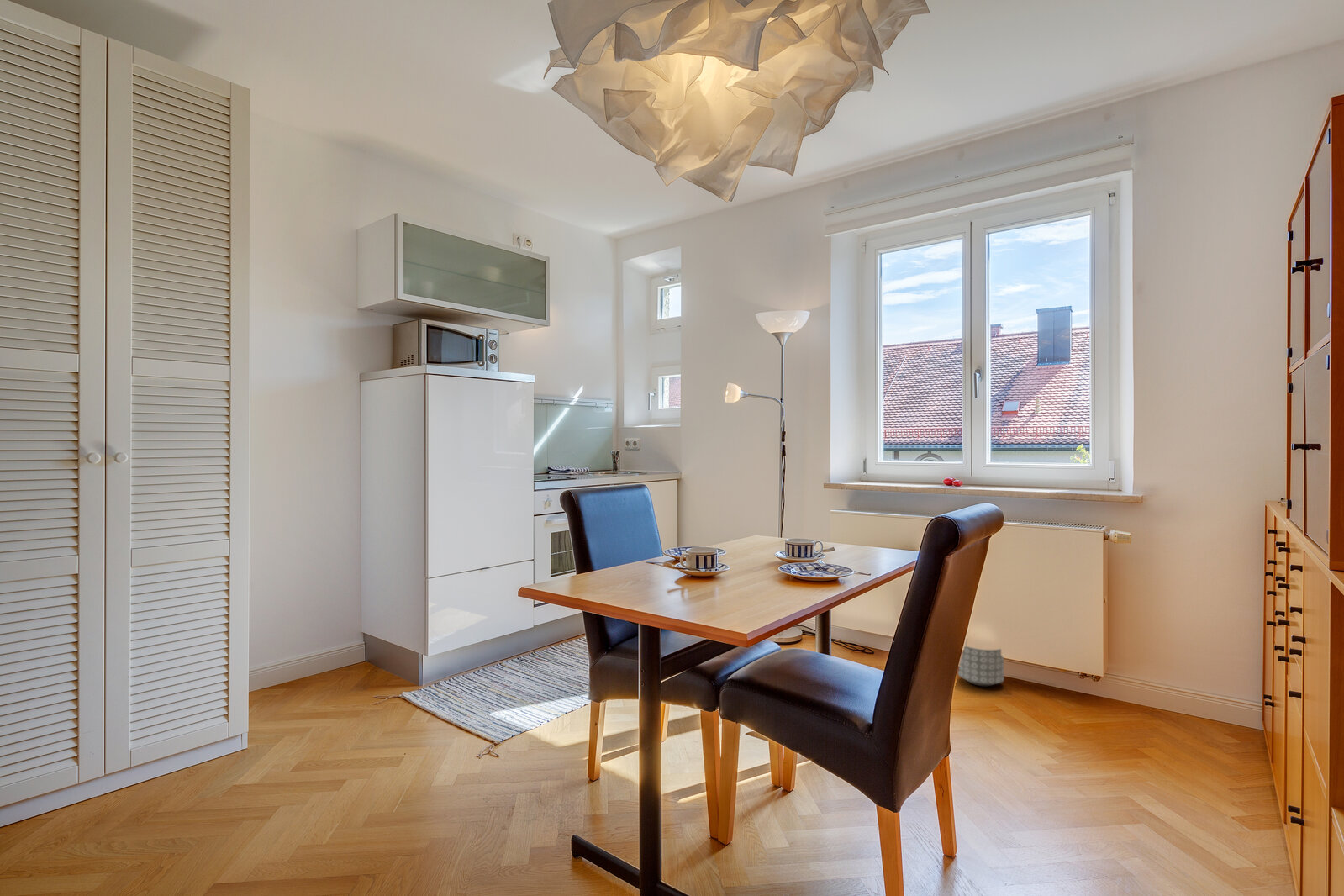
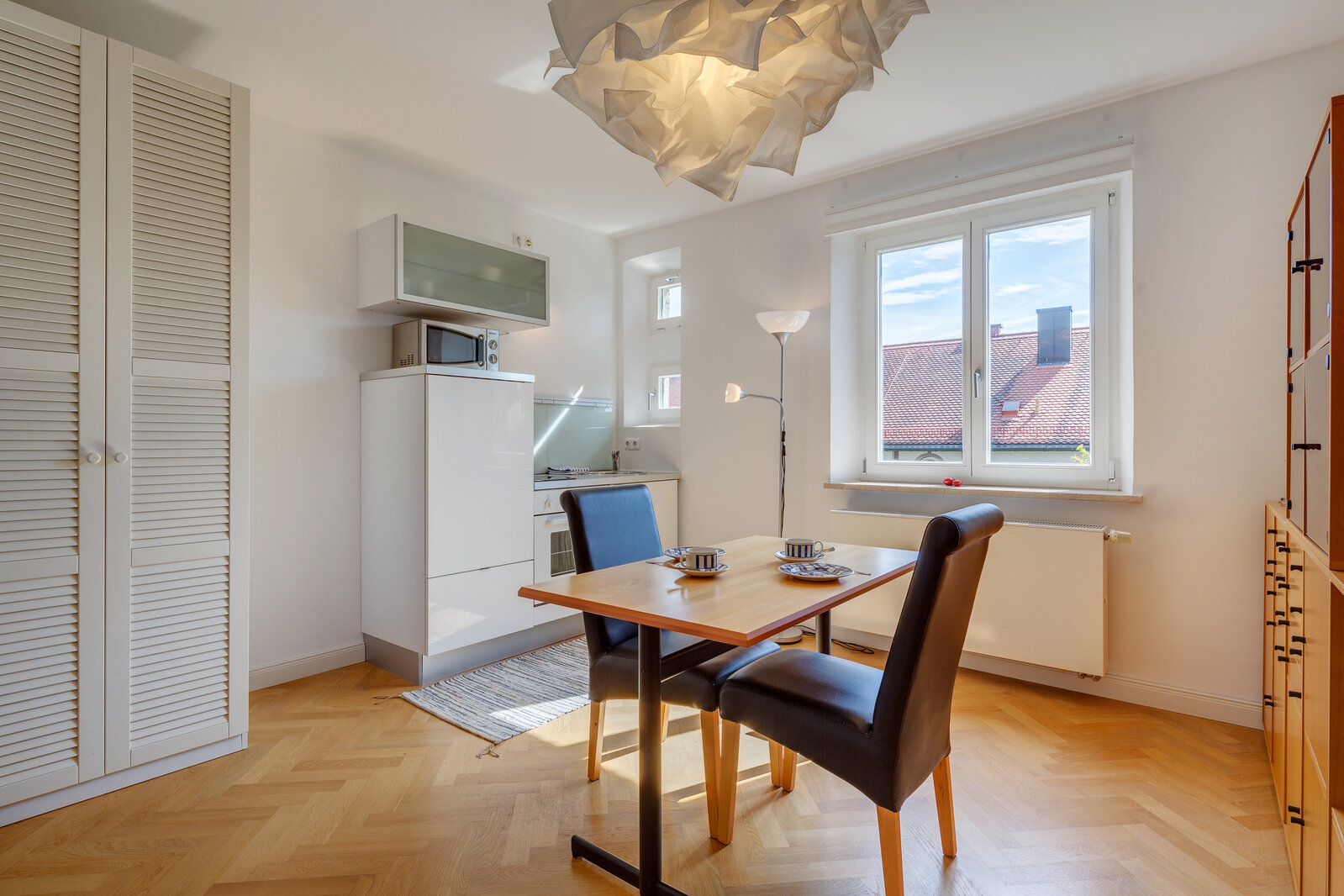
- planter (980, 663)
